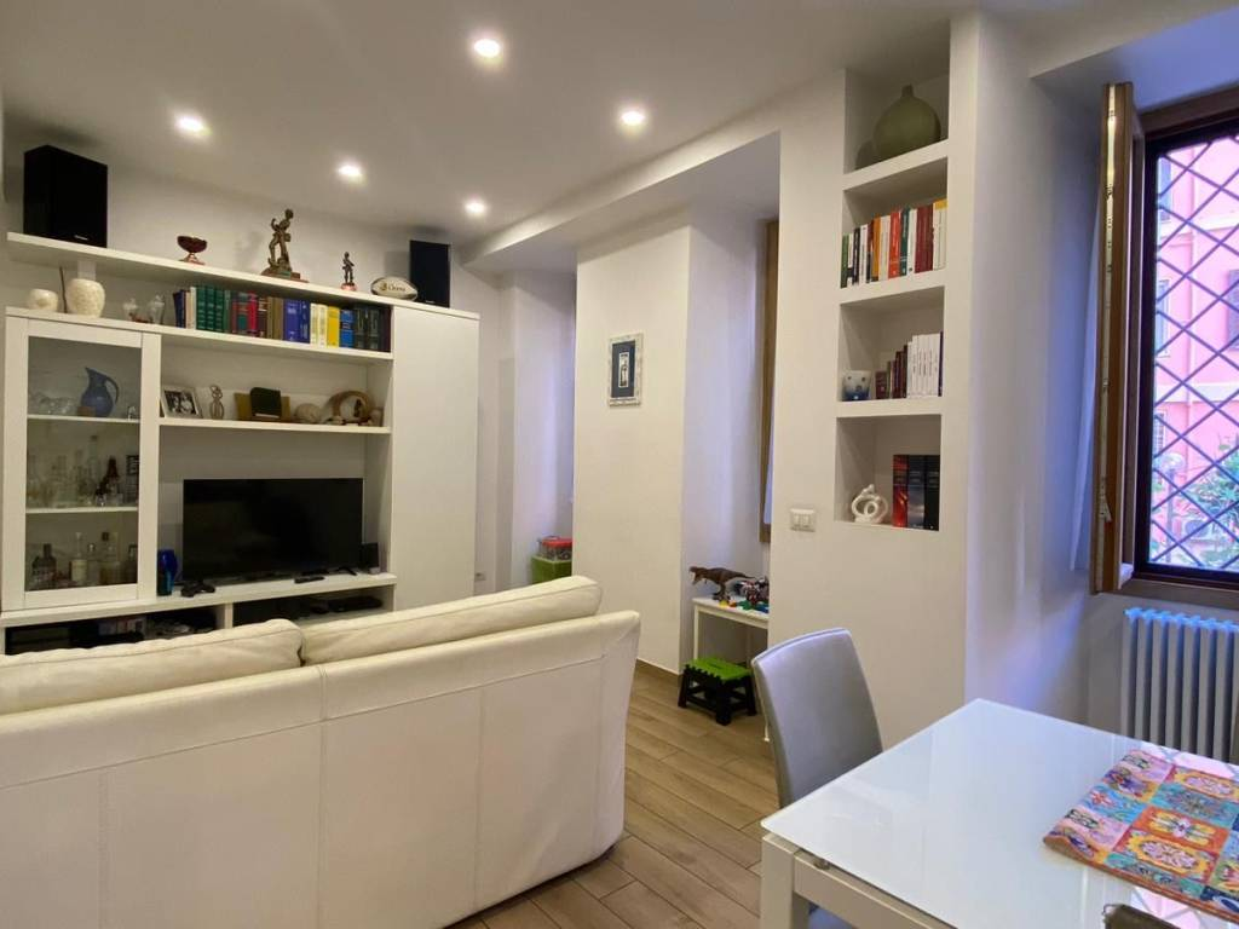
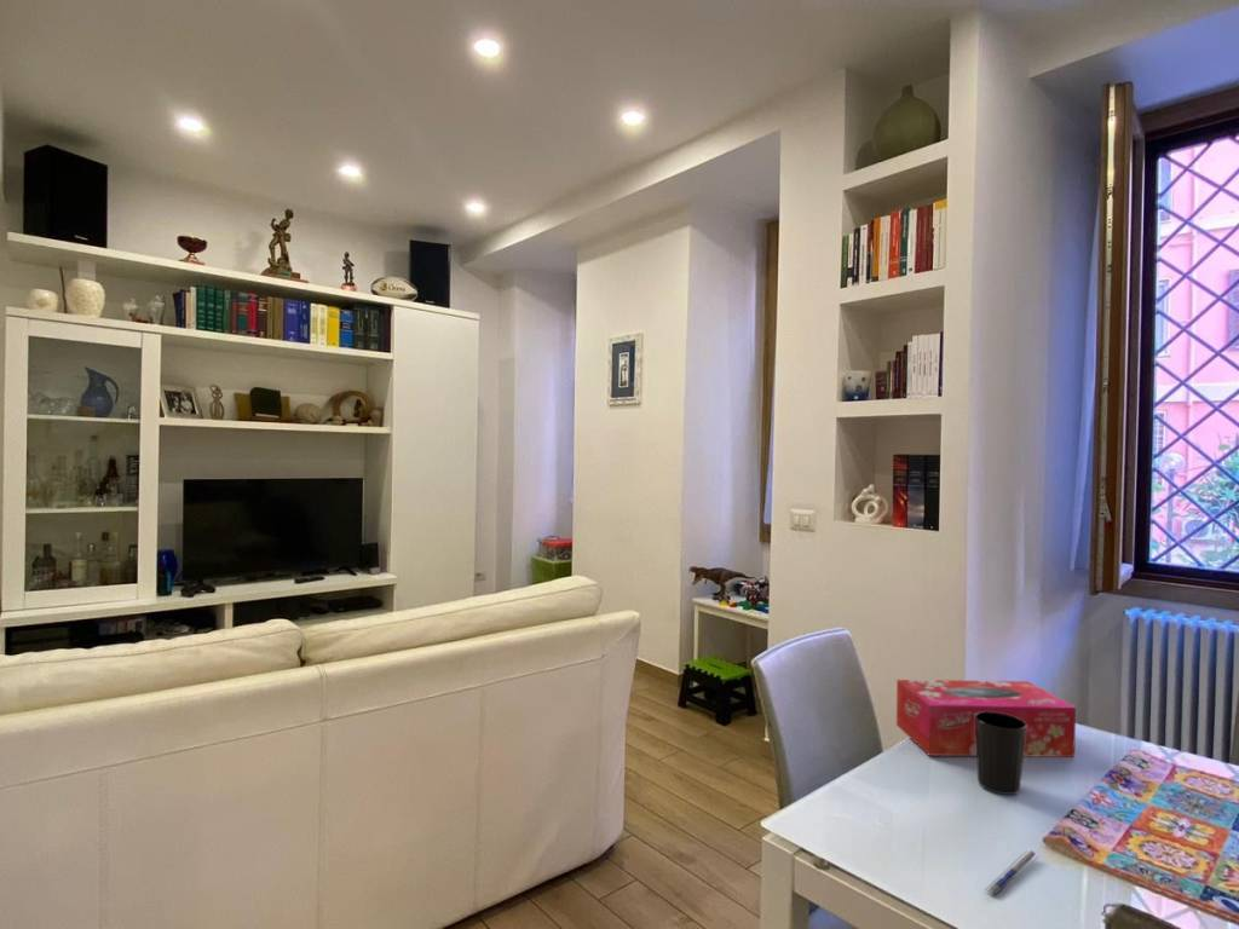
+ cup (999, 752)
+ pen (1013, 870)
+ tissue box (980, 711)
